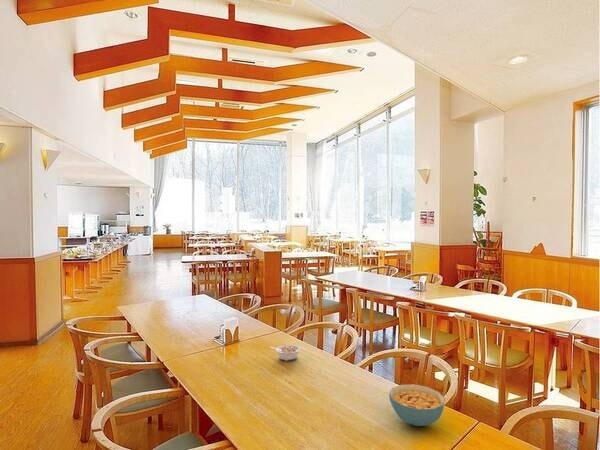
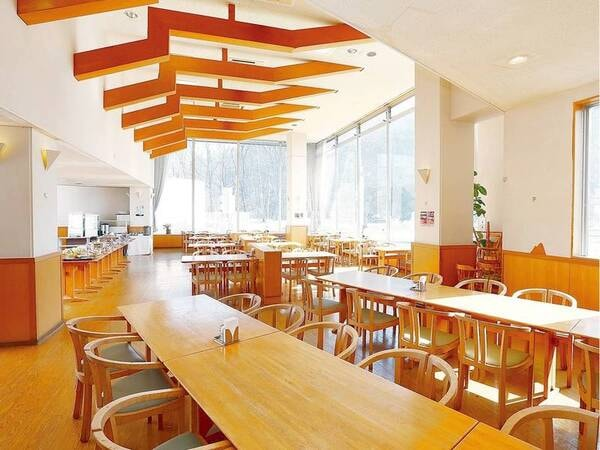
- cereal bowl (416, 408)
- legume (287, 352)
